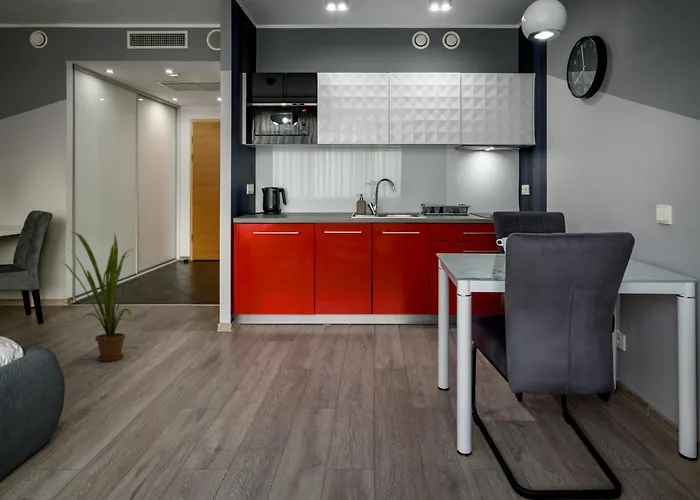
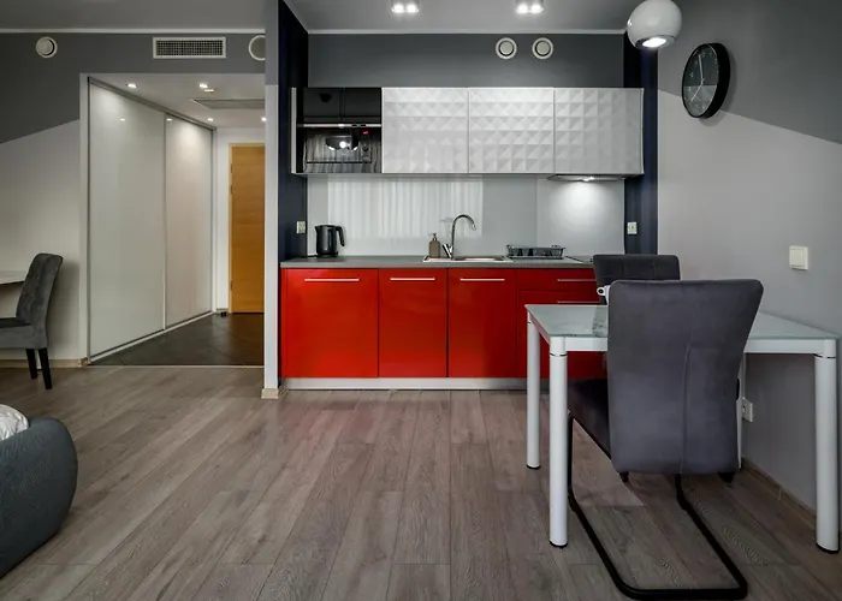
- house plant (106, 296)
